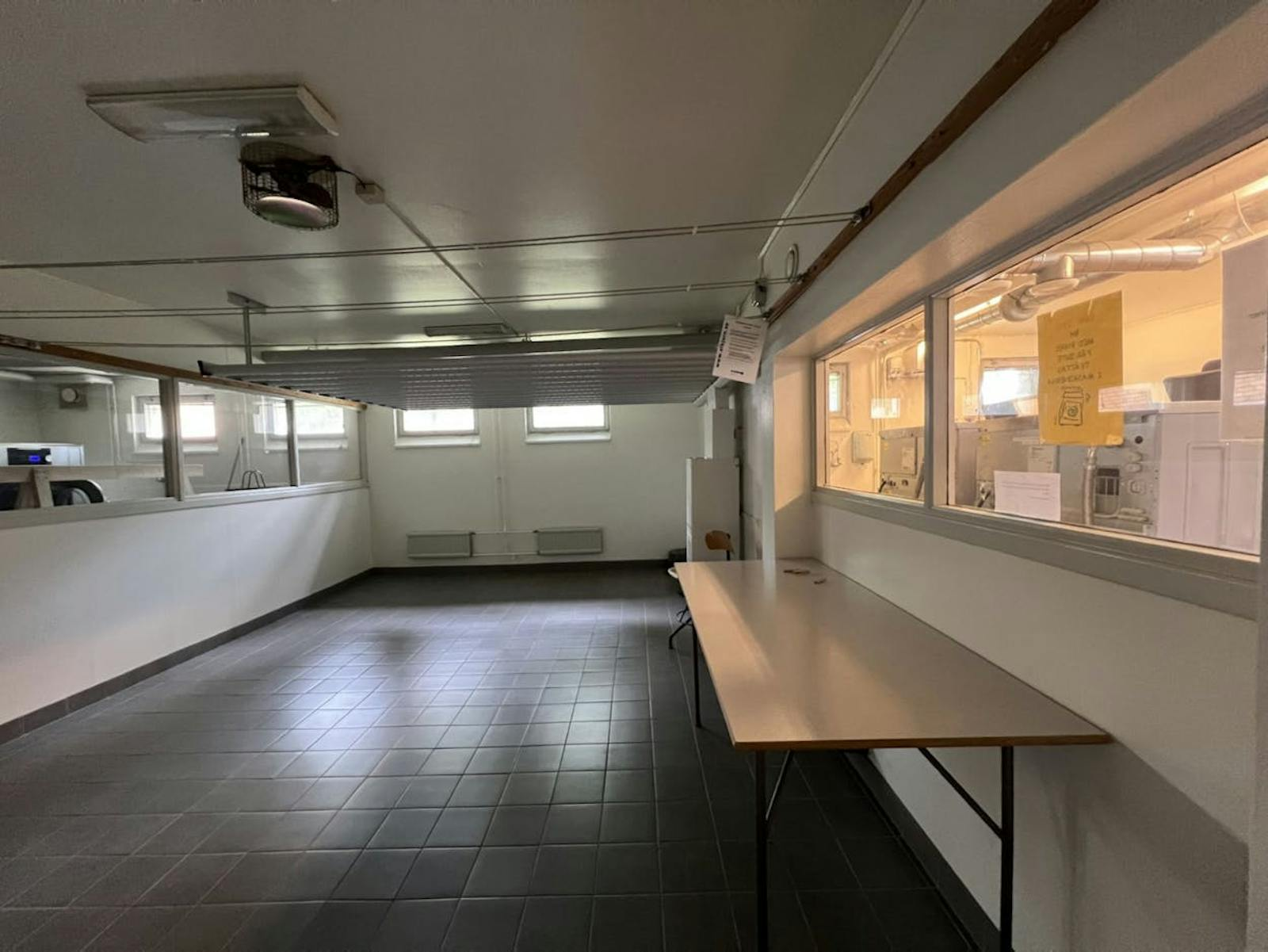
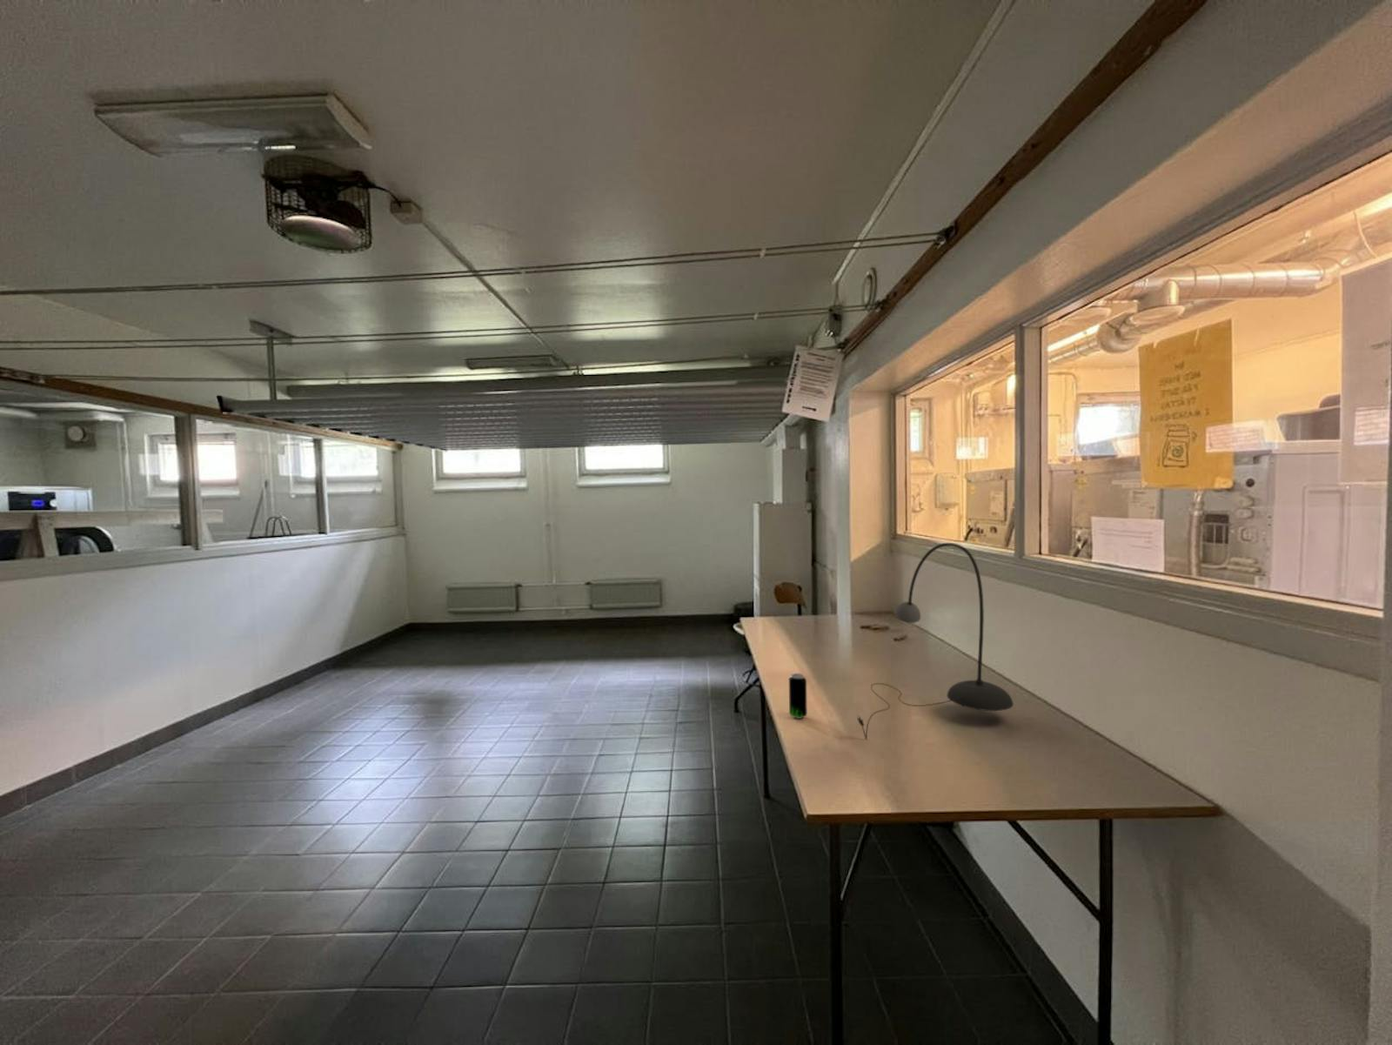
+ beverage can (798, 695)
+ desk lamp (910, 622)
